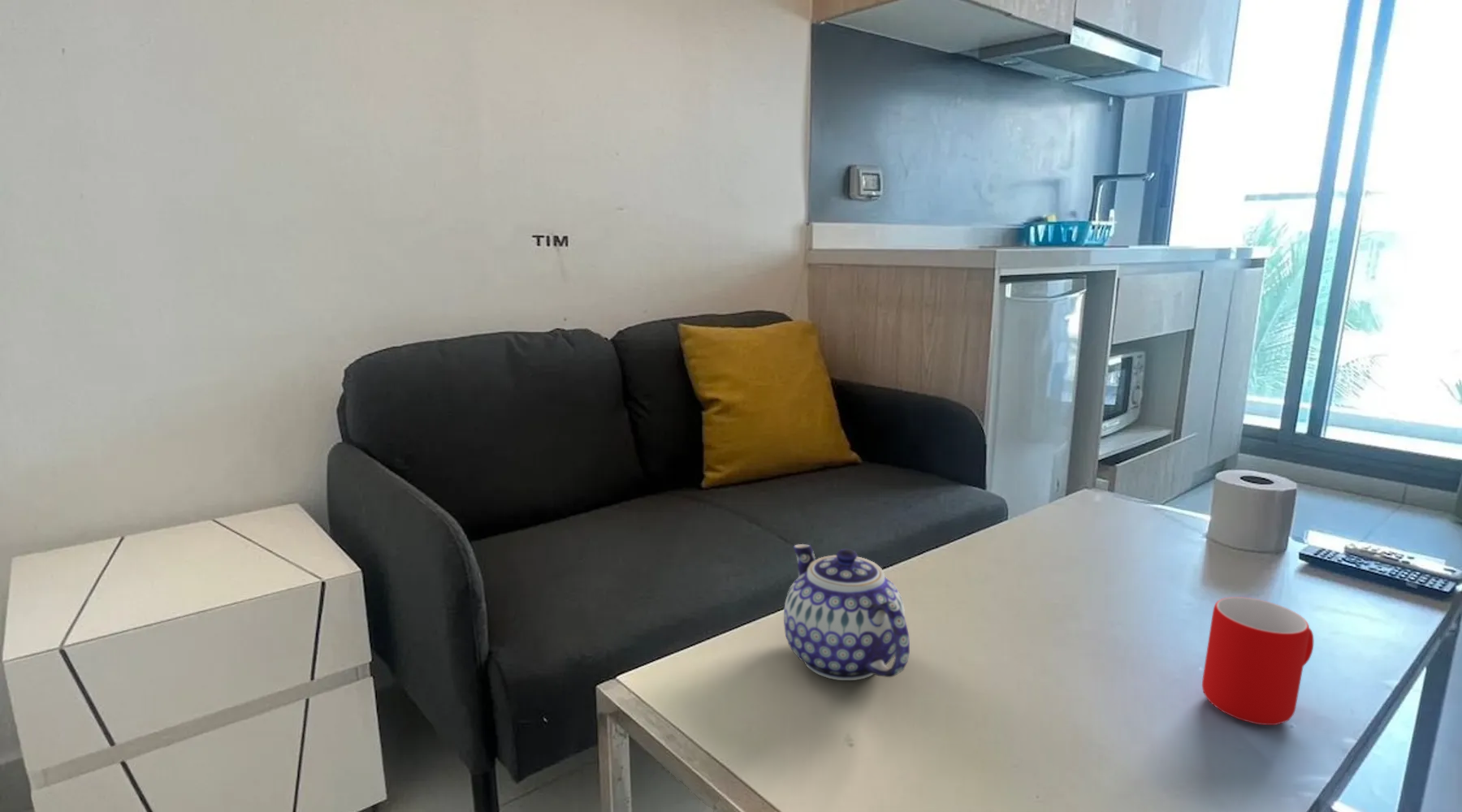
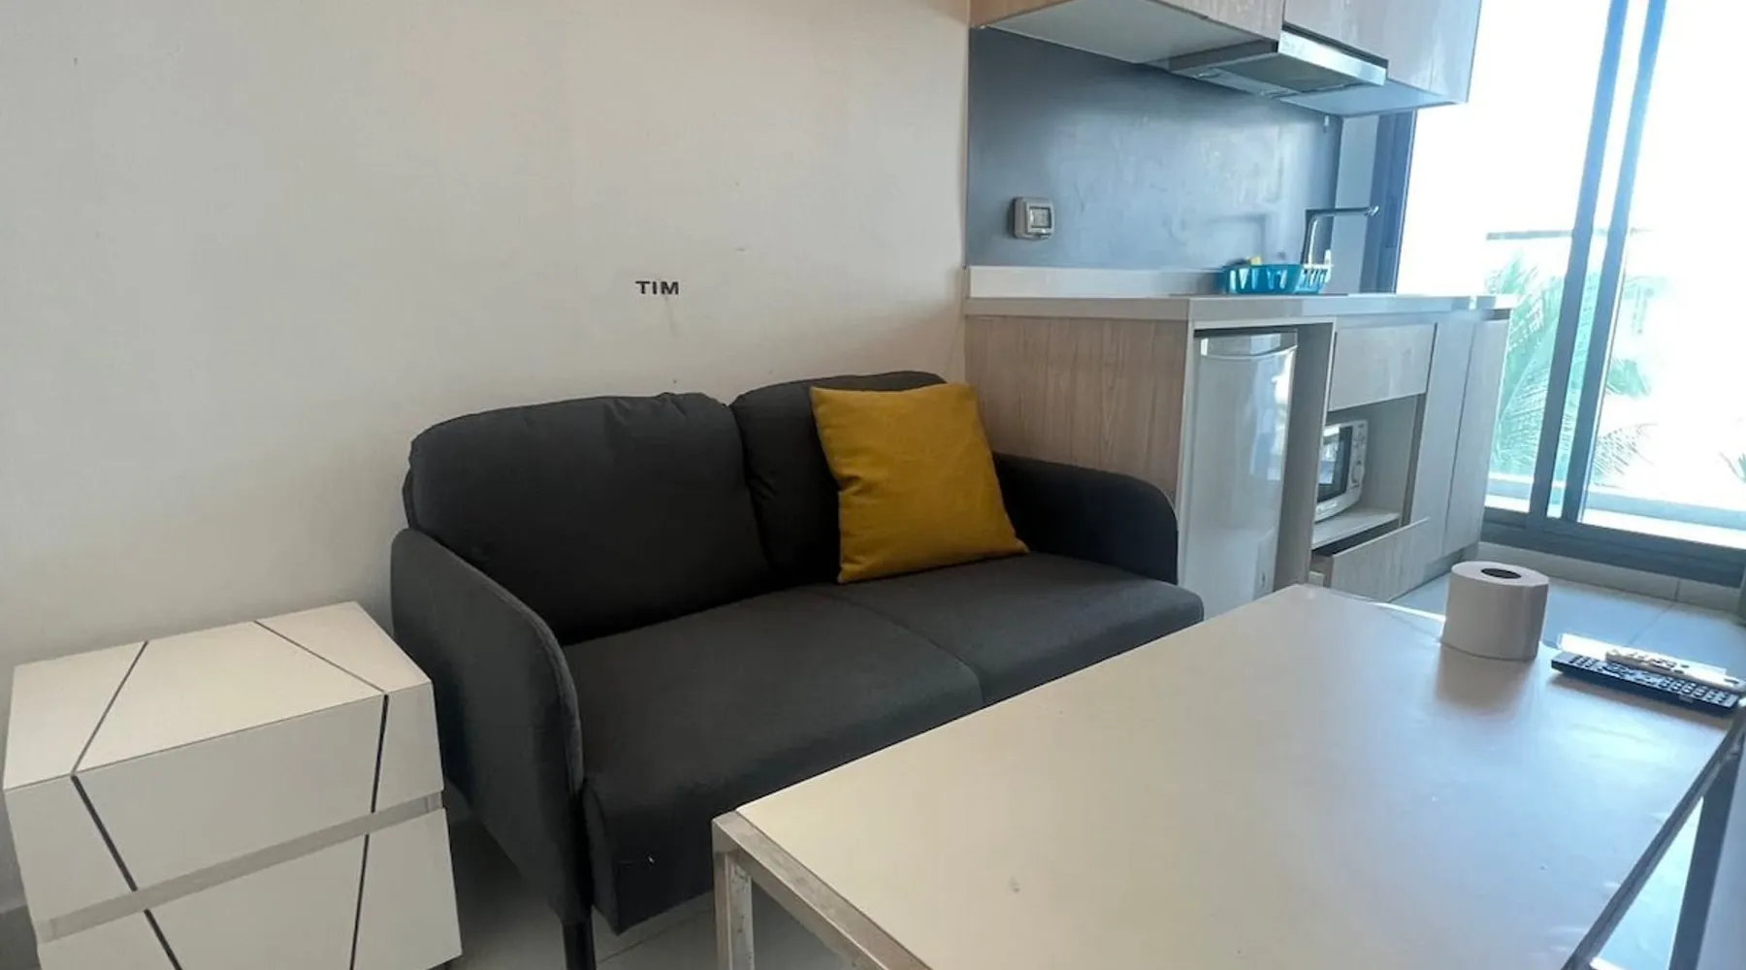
- mug (1267, 657)
- teapot (844, 605)
